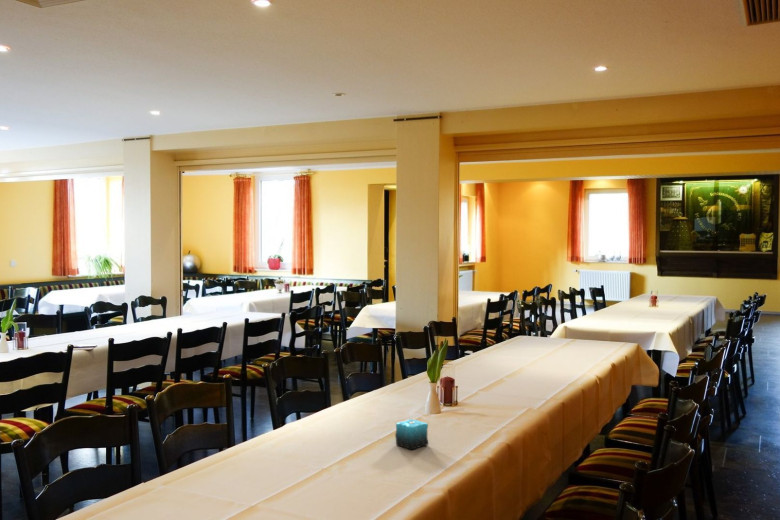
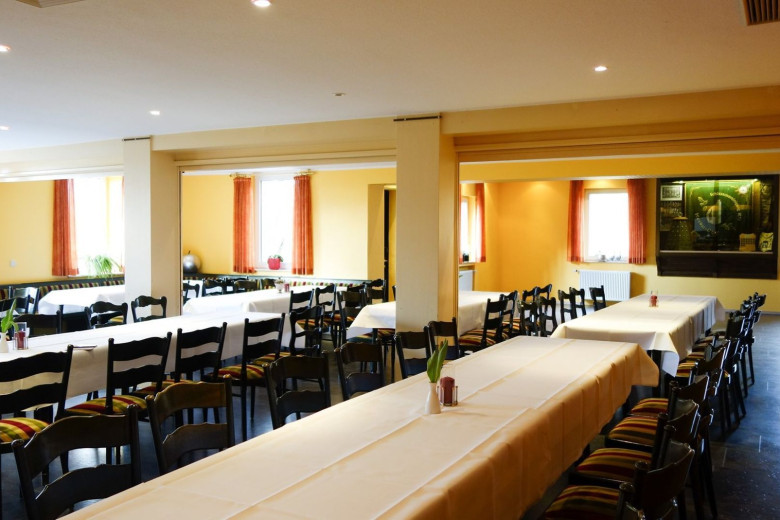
- candle (411, 429)
